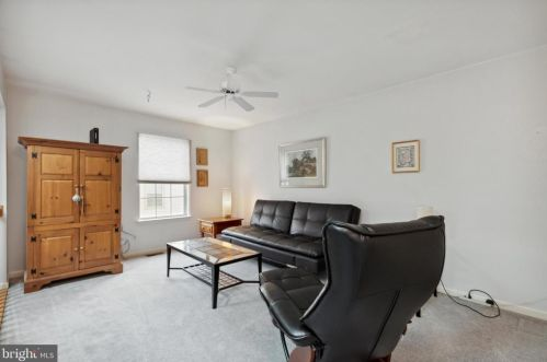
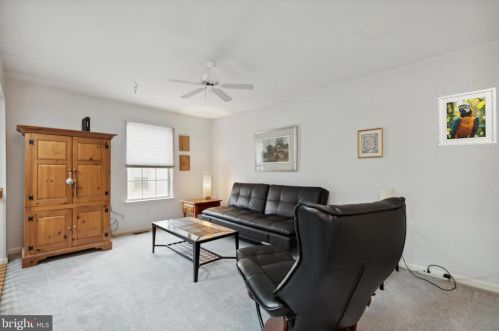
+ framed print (465, 119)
